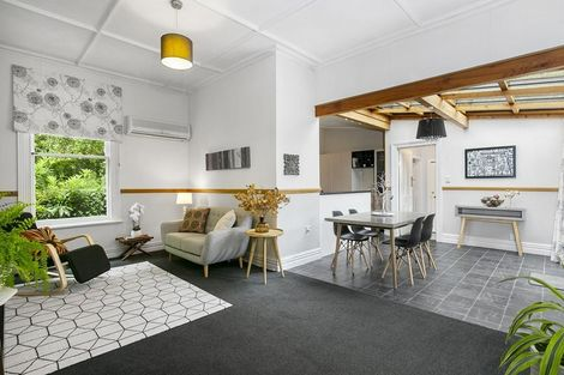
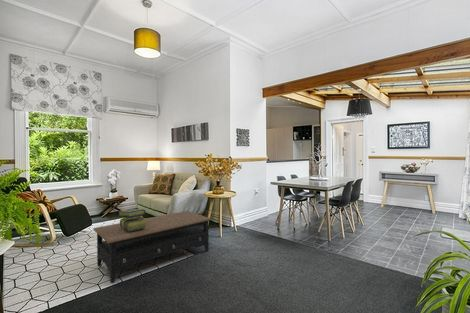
+ coffee table (156, 240)
+ stack of books (131, 218)
